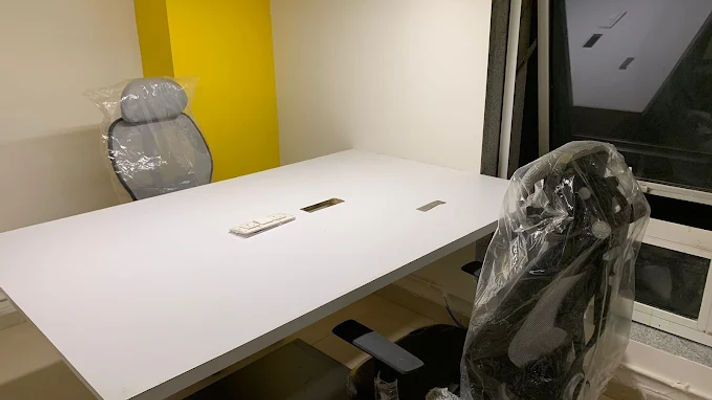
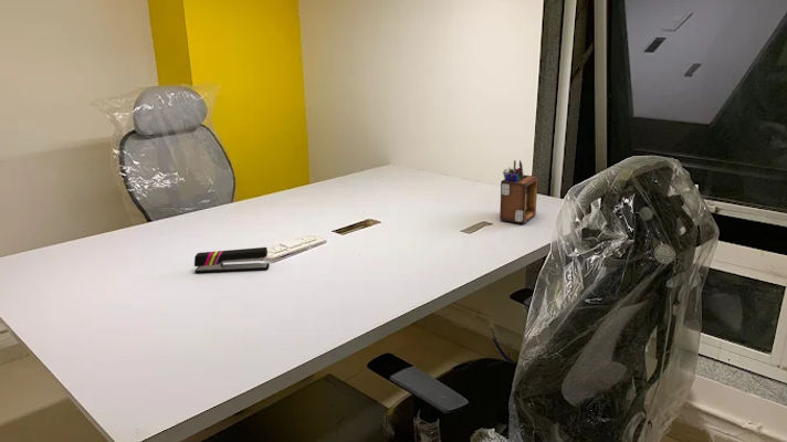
+ desk organizer (518, 190)
+ stapler (231, 259)
